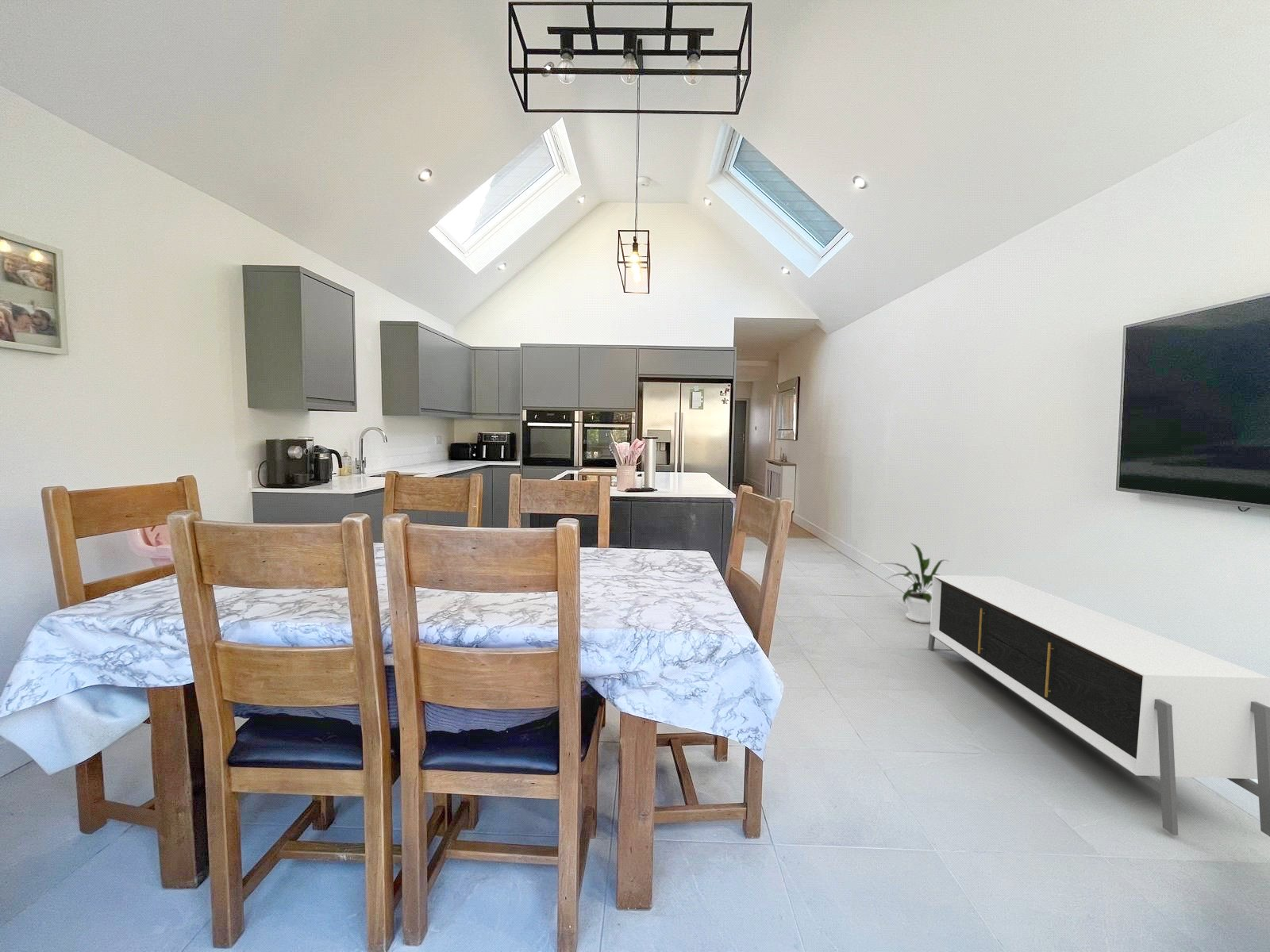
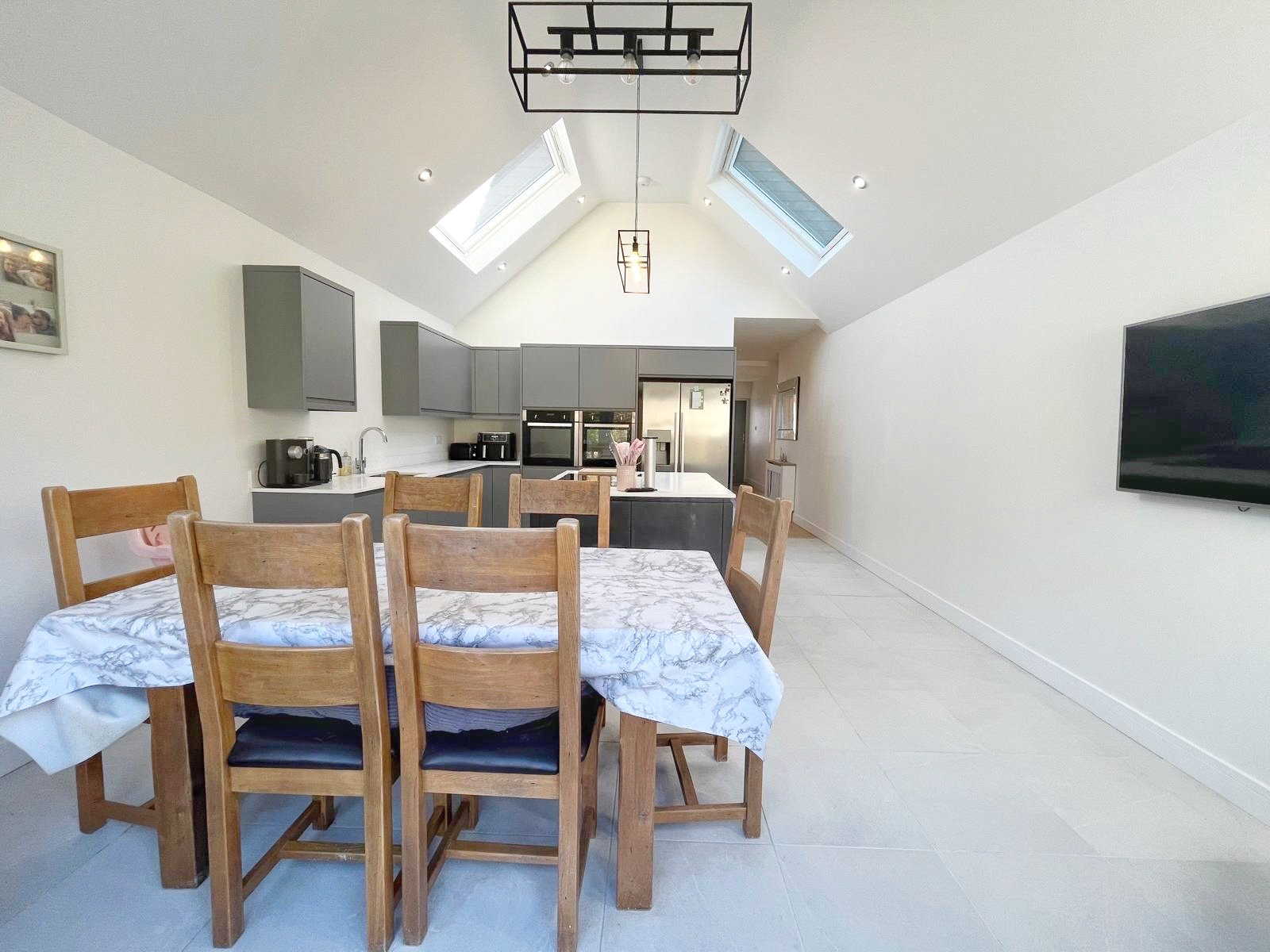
- house plant (918, 583)
- media console (1051, 664)
